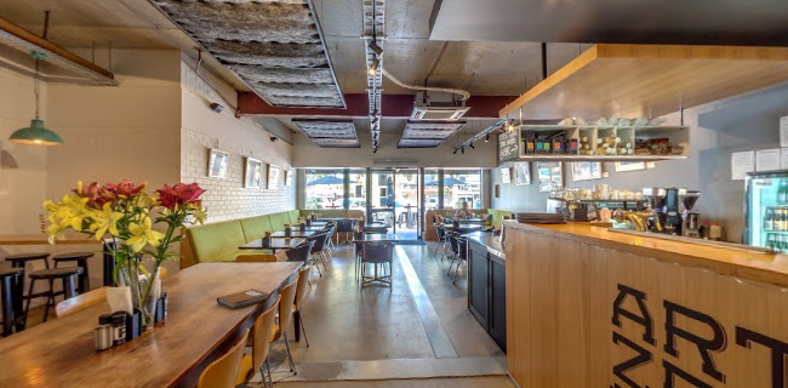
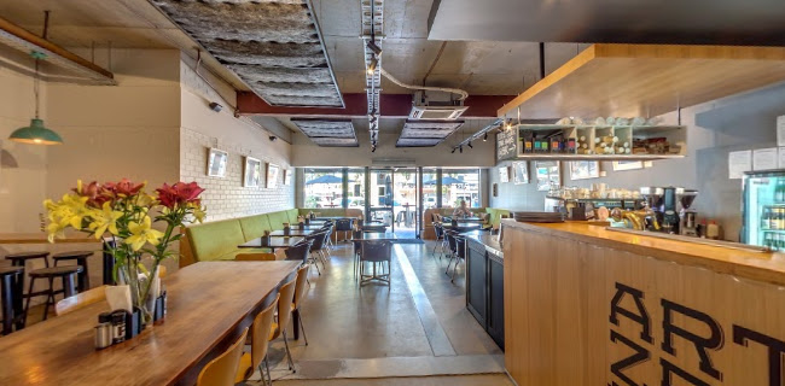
- notebook (244, 297)
